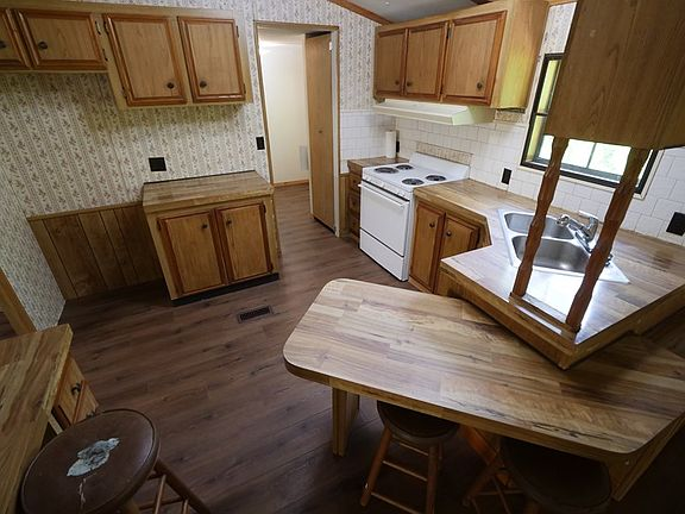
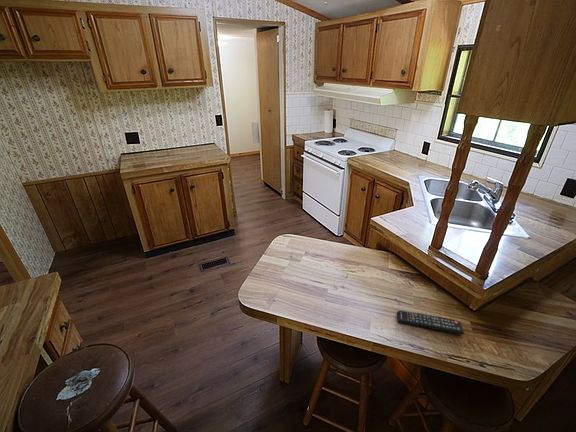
+ remote control (429, 322)
